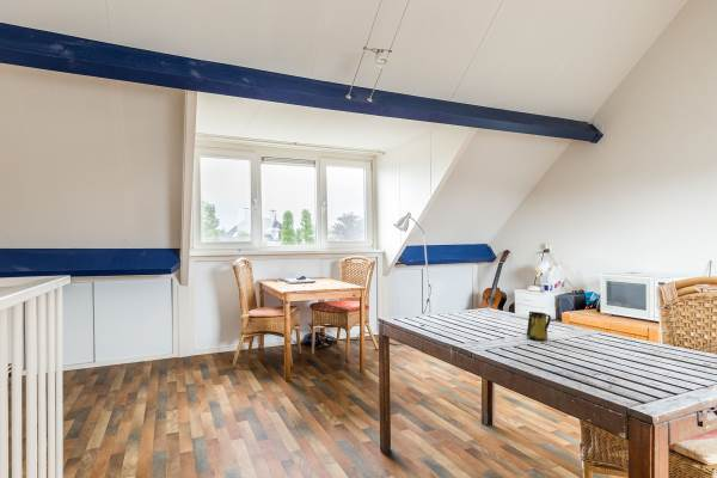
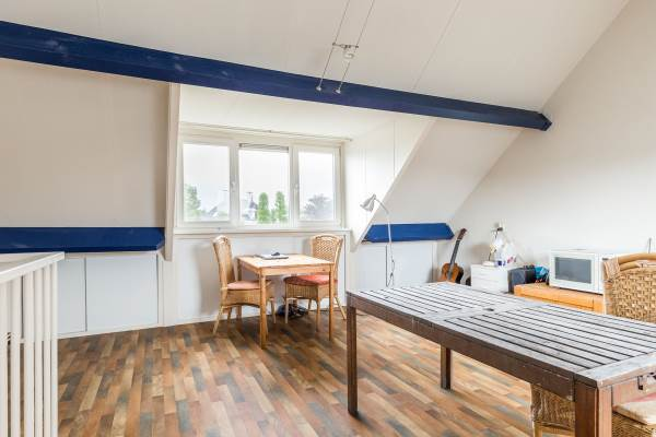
- mug (538, 325)
